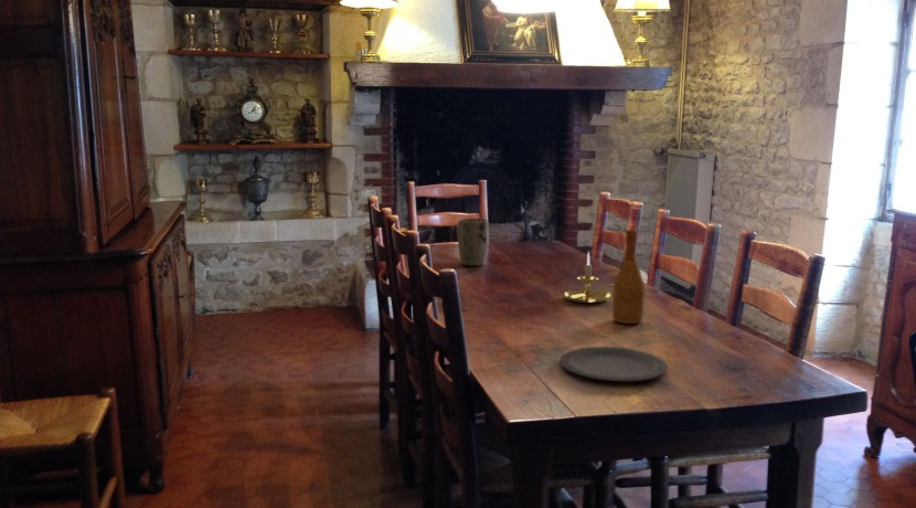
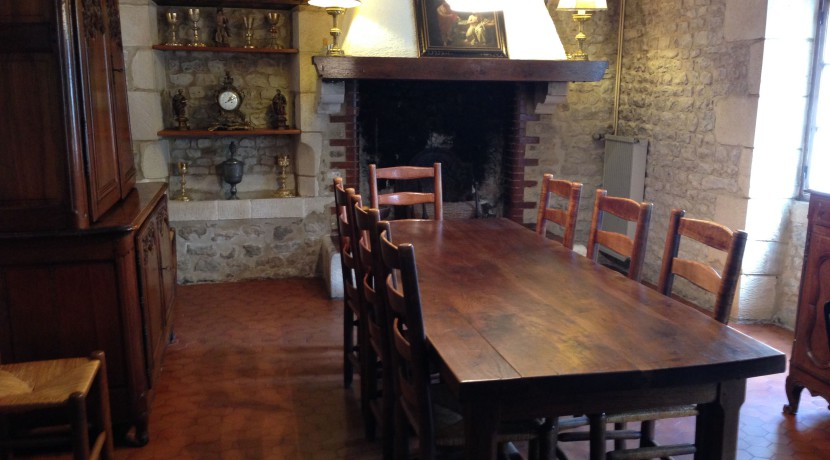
- plate (613, 364)
- candle holder (590, 275)
- plant pot (472, 242)
- wine bottle (629, 275)
